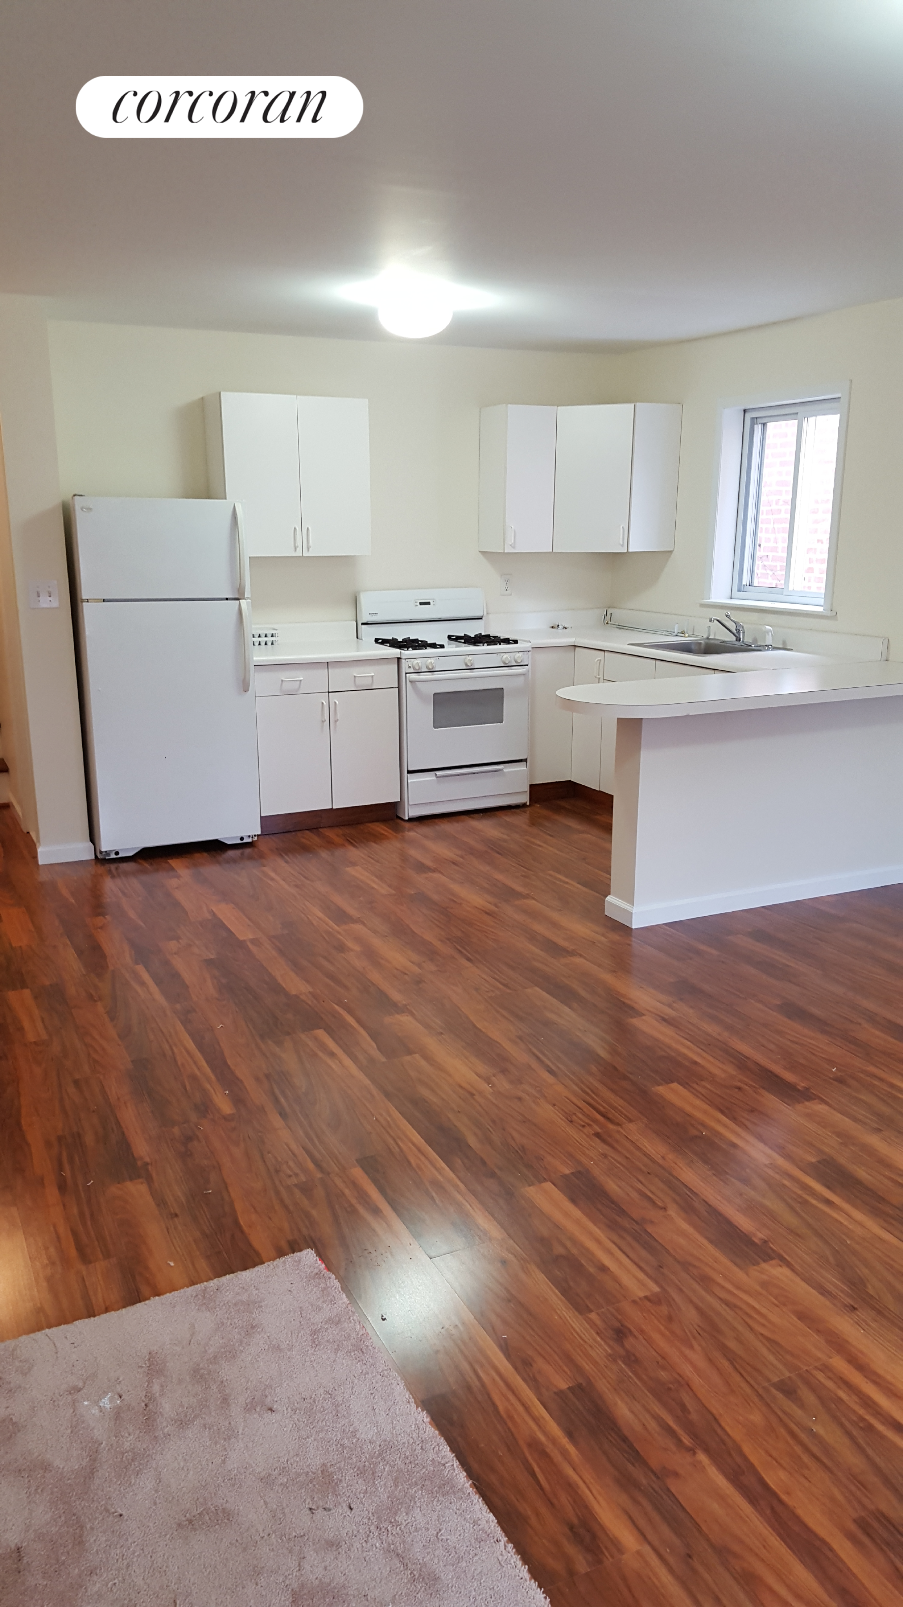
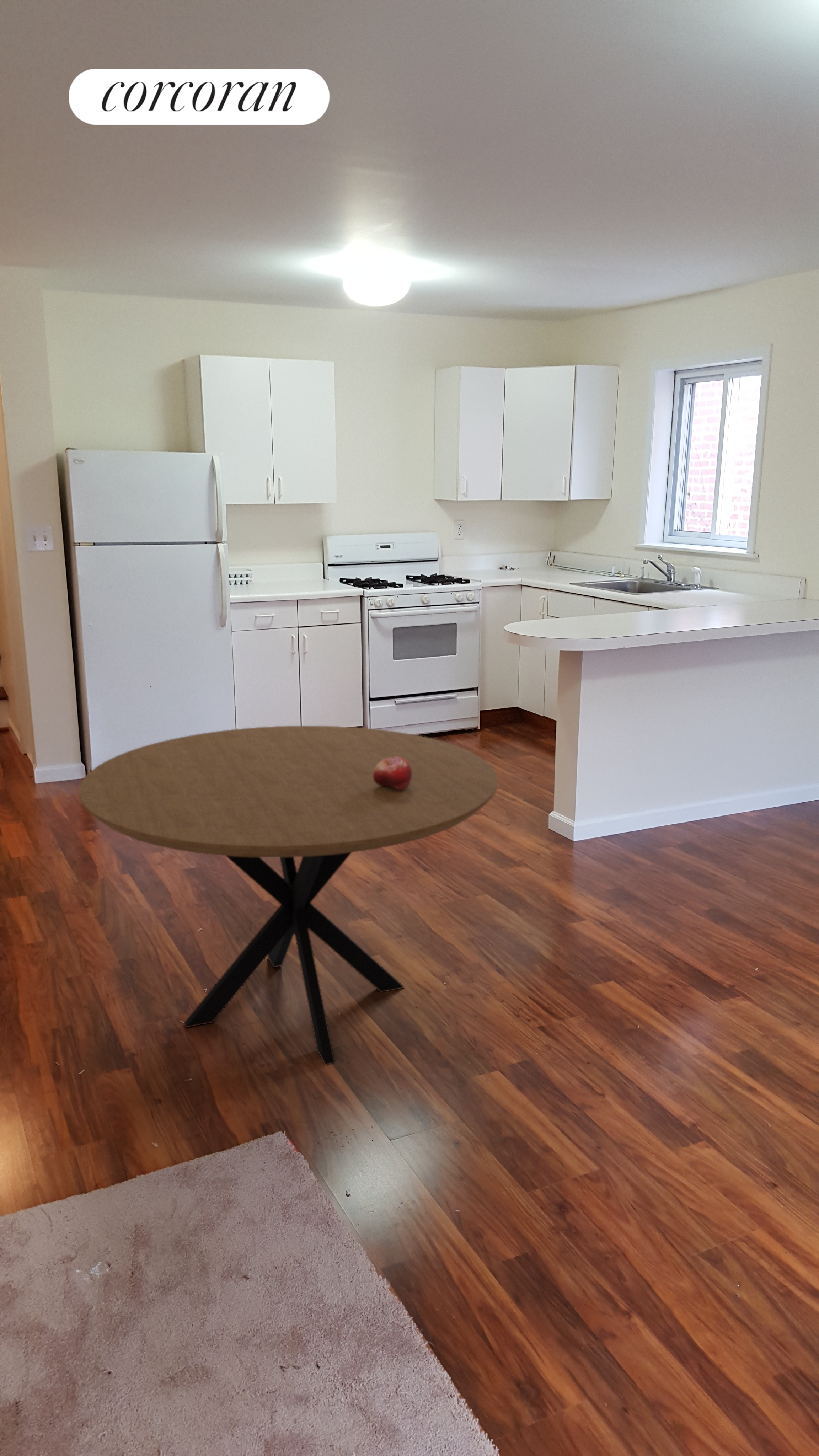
+ dining table (295, 893)
+ fruit (394, 772)
